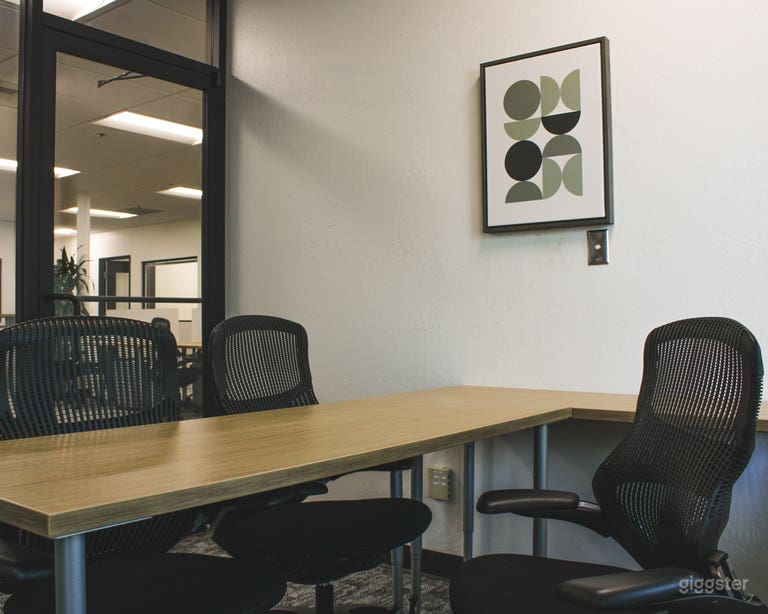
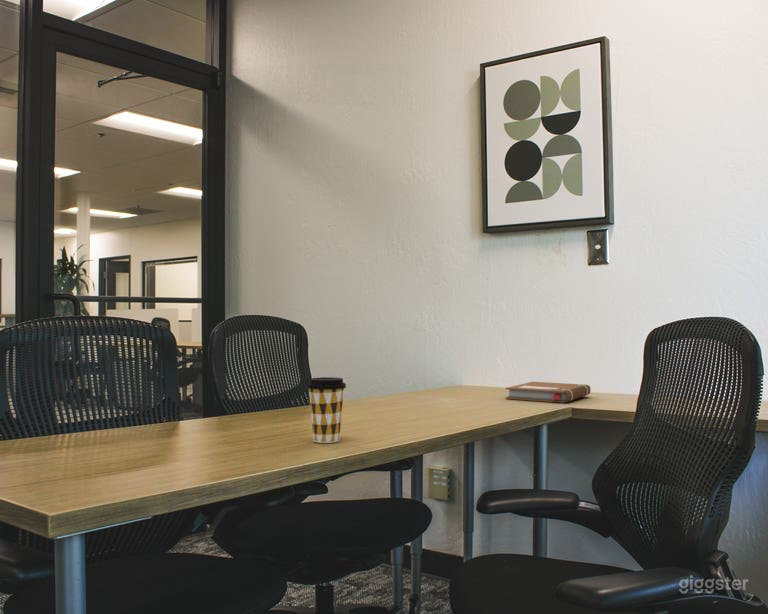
+ notebook (548, 391)
+ coffee cup (326, 409)
